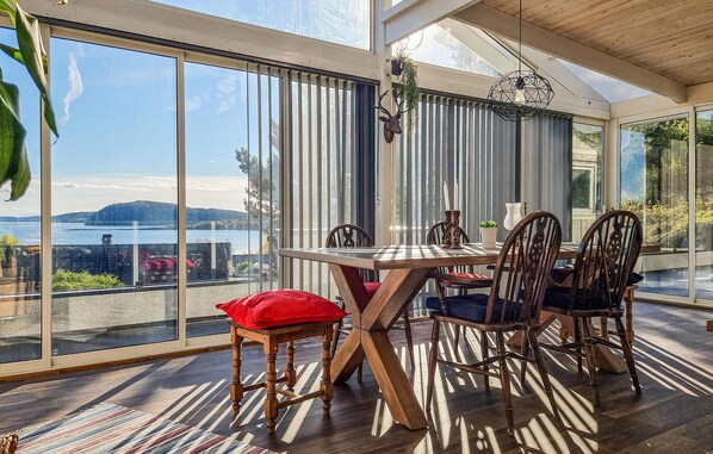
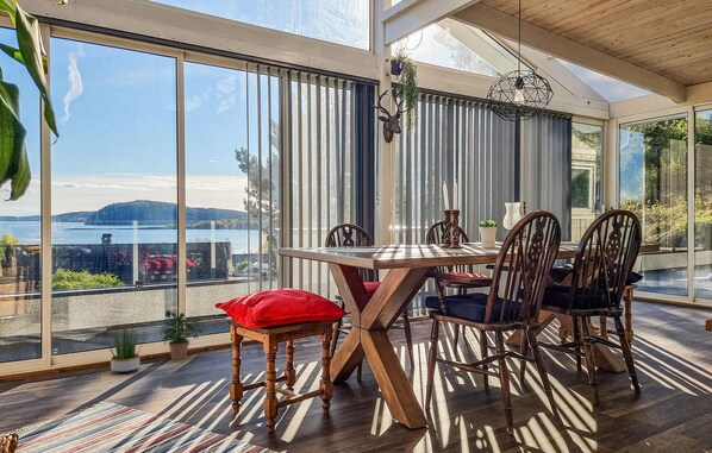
+ potted plant (182, 332)
+ potted plant (125, 347)
